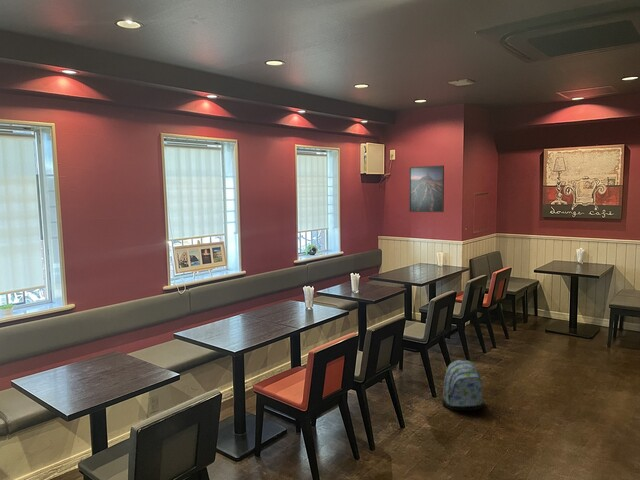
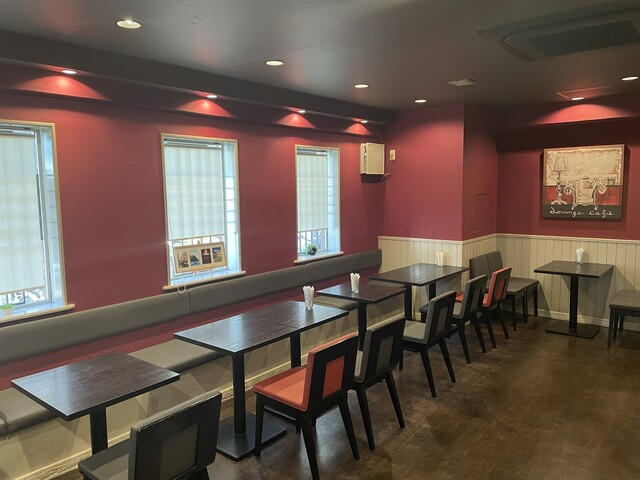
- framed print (426, 189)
- backpack (463, 385)
